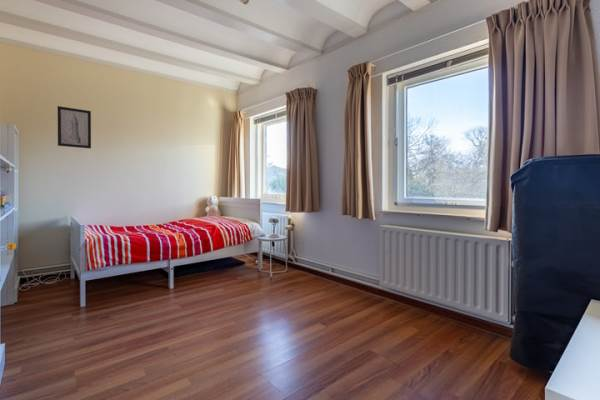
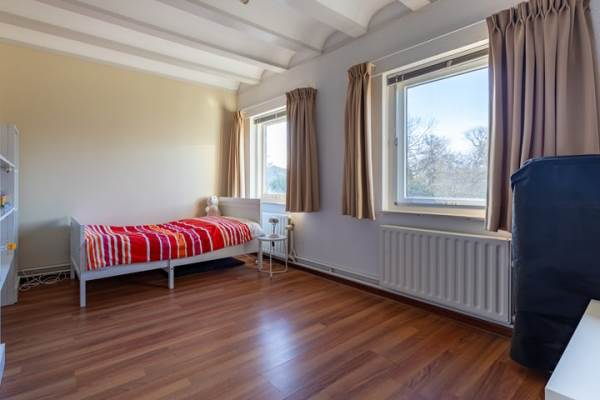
- wall art (74, 127)
